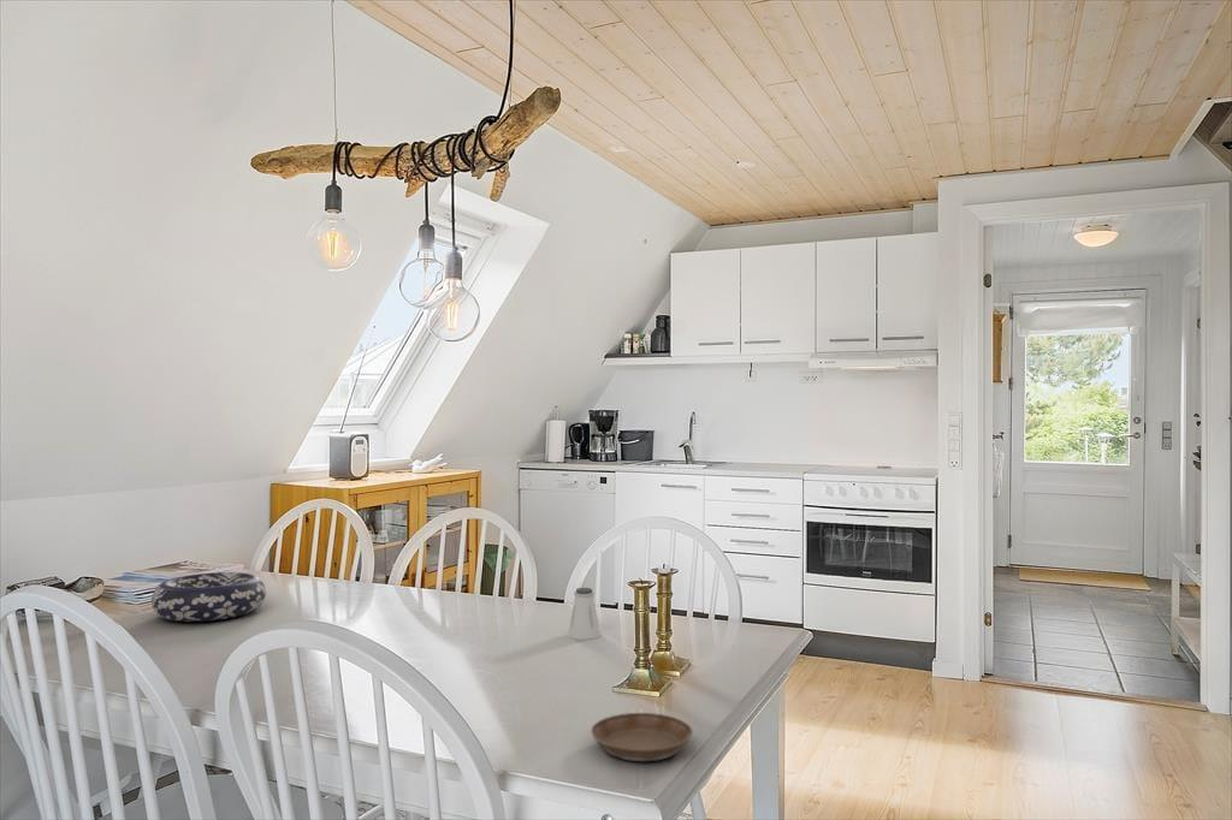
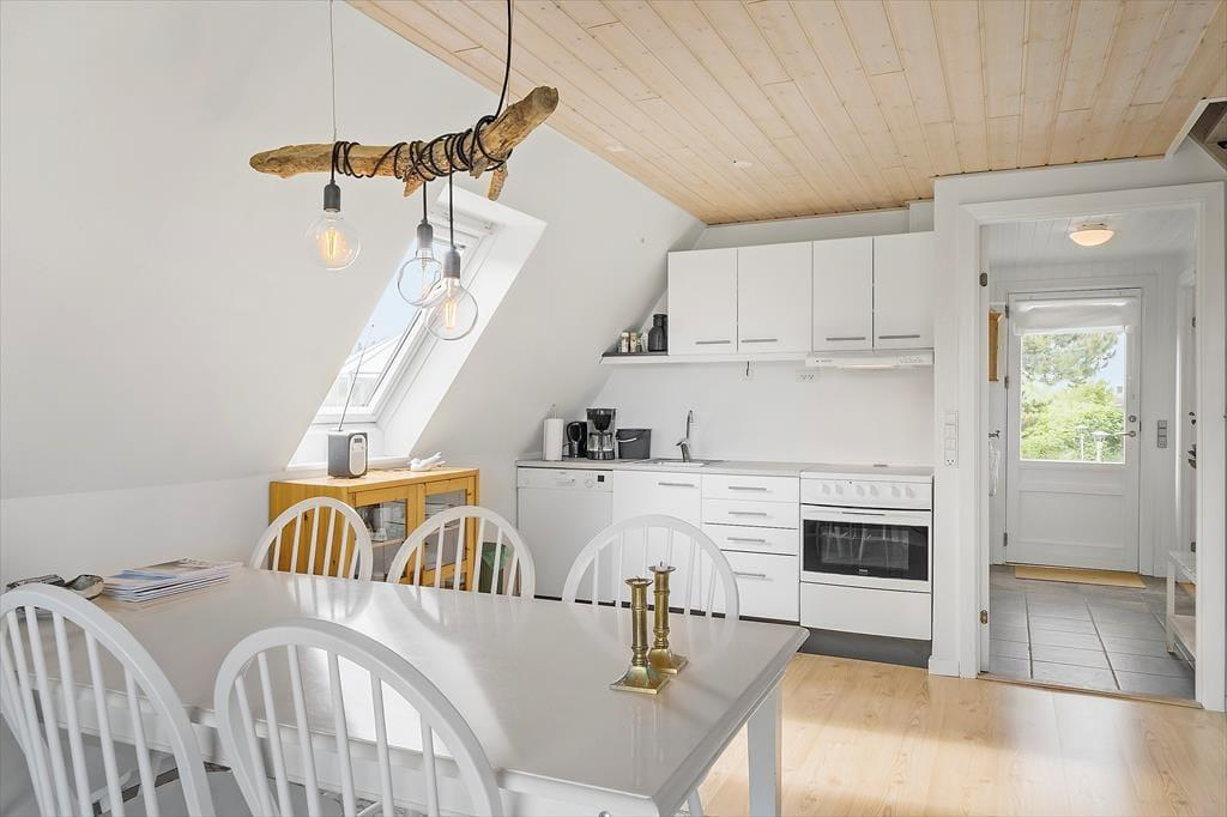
- decorative bowl (209, 596)
- saucer (641, 738)
- saltshaker (584, 612)
